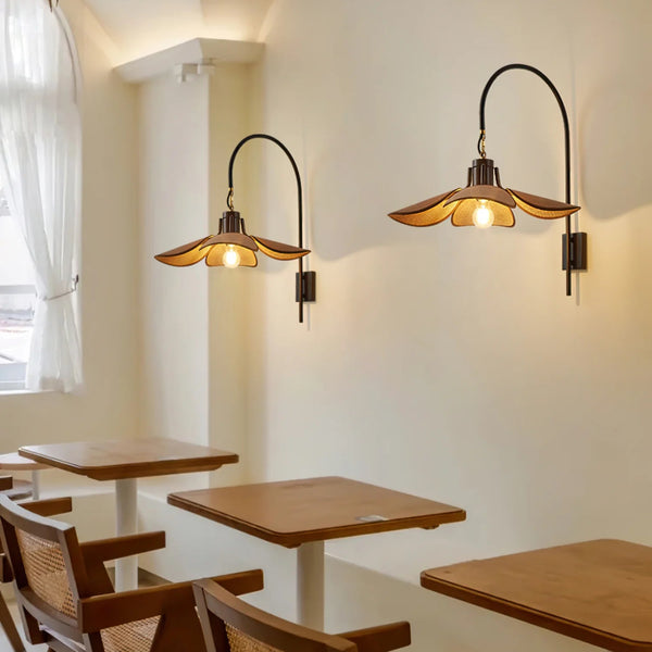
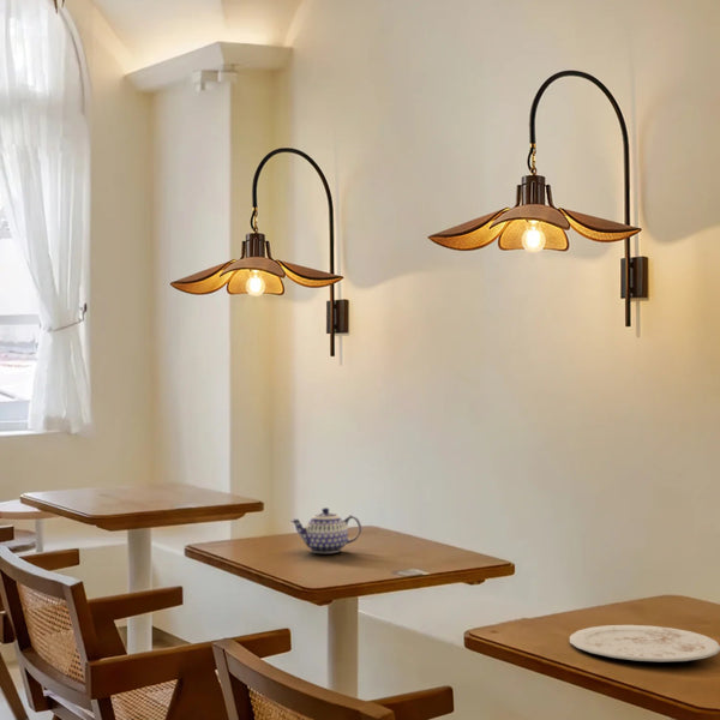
+ plate (643, 643)
+ teapot (325, 529)
